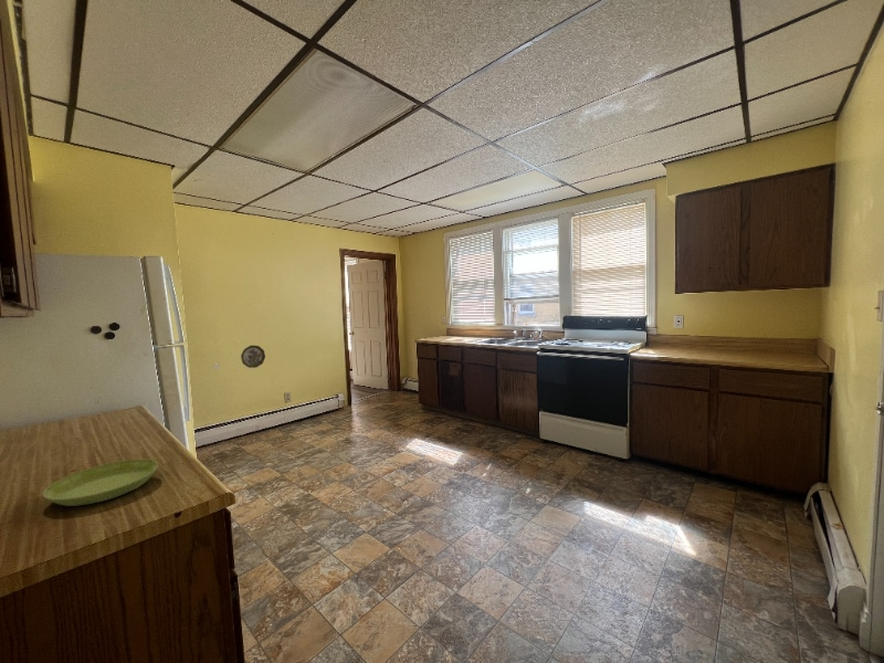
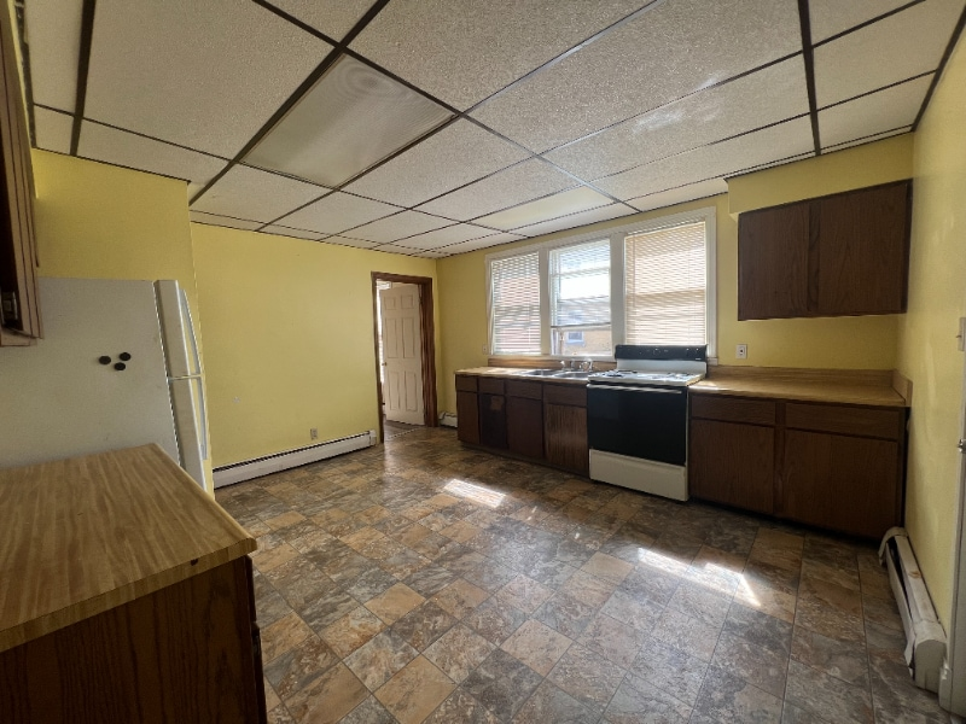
- saucer (105, 482)
- decorative plate (253, 356)
